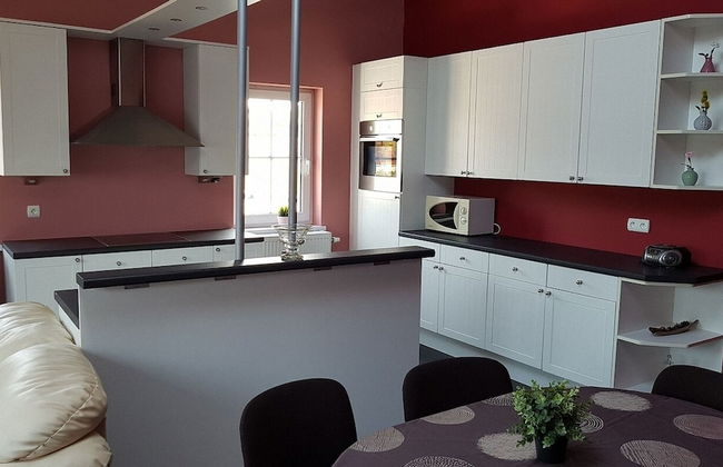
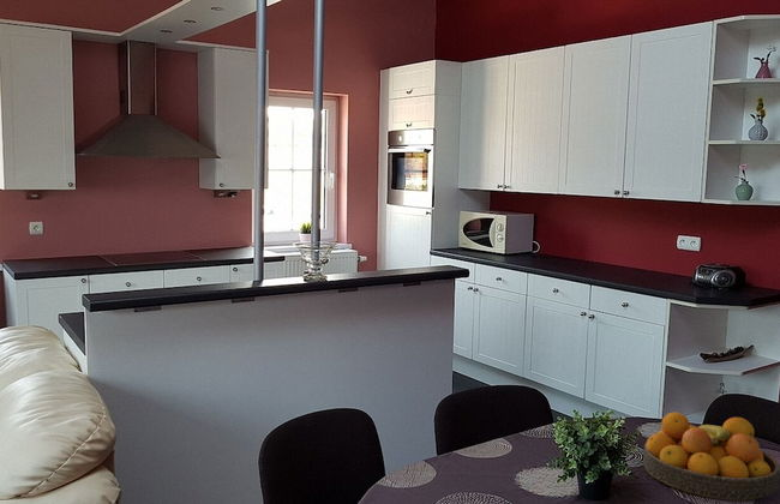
+ fruit bowl (710, 446)
